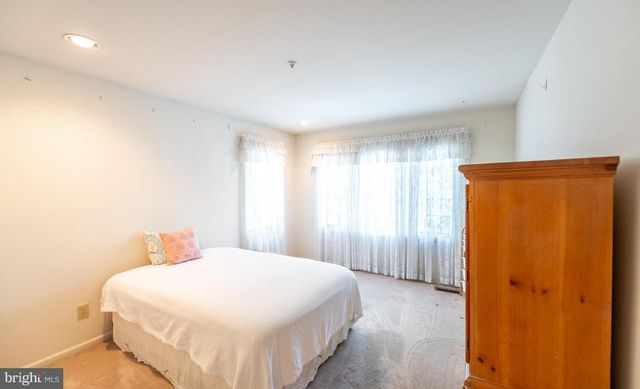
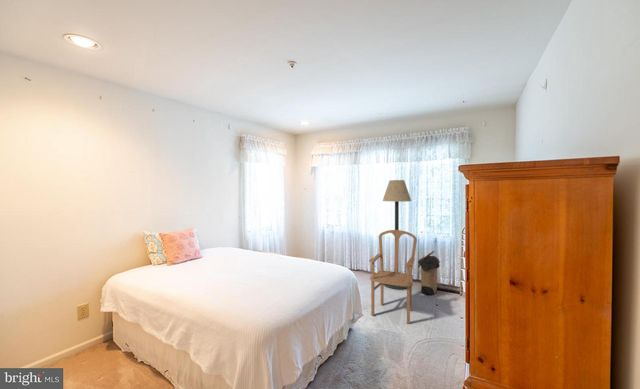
+ floor lamp (396, 229)
+ laundry hamper (428, 269)
+ armchair (393, 272)
